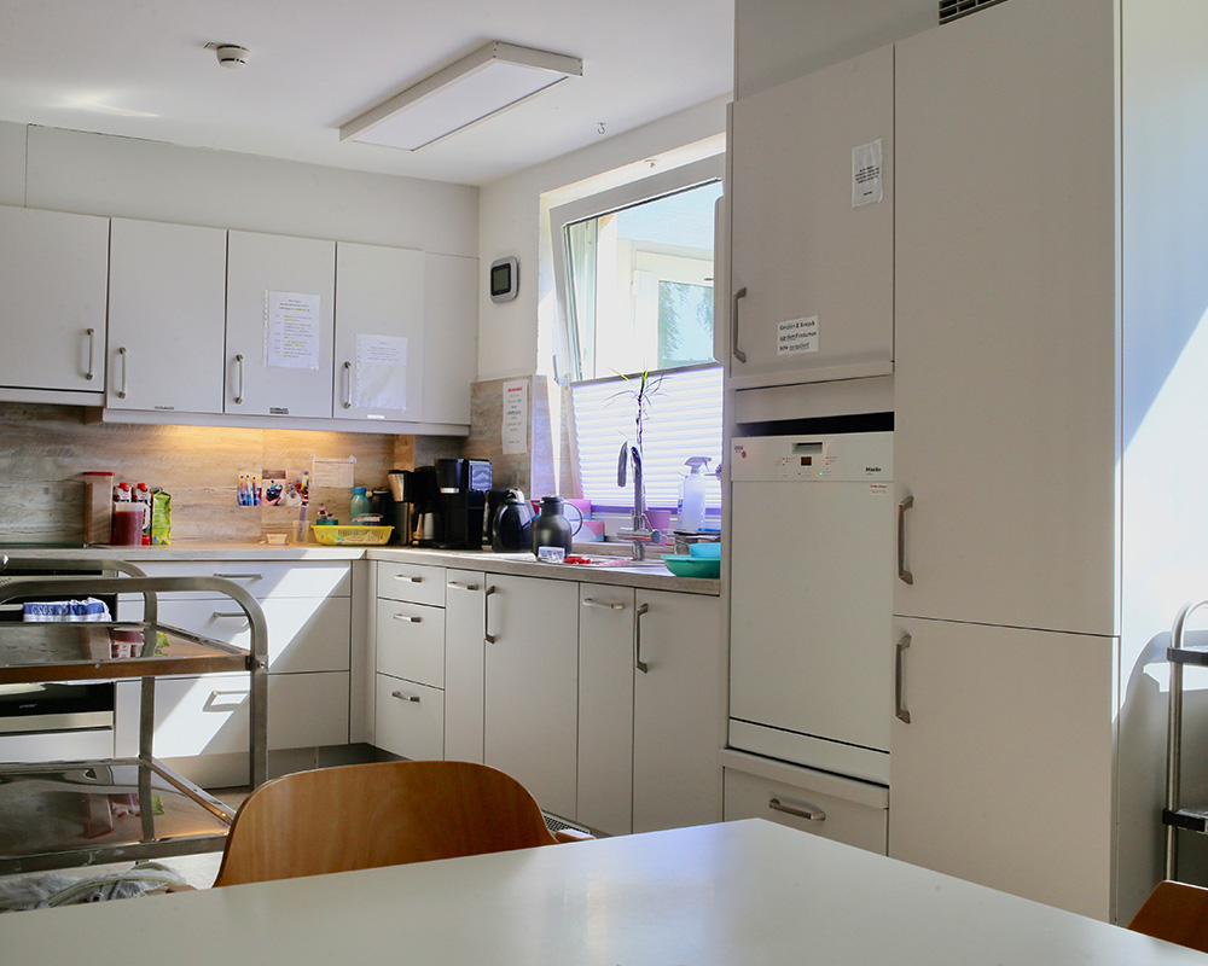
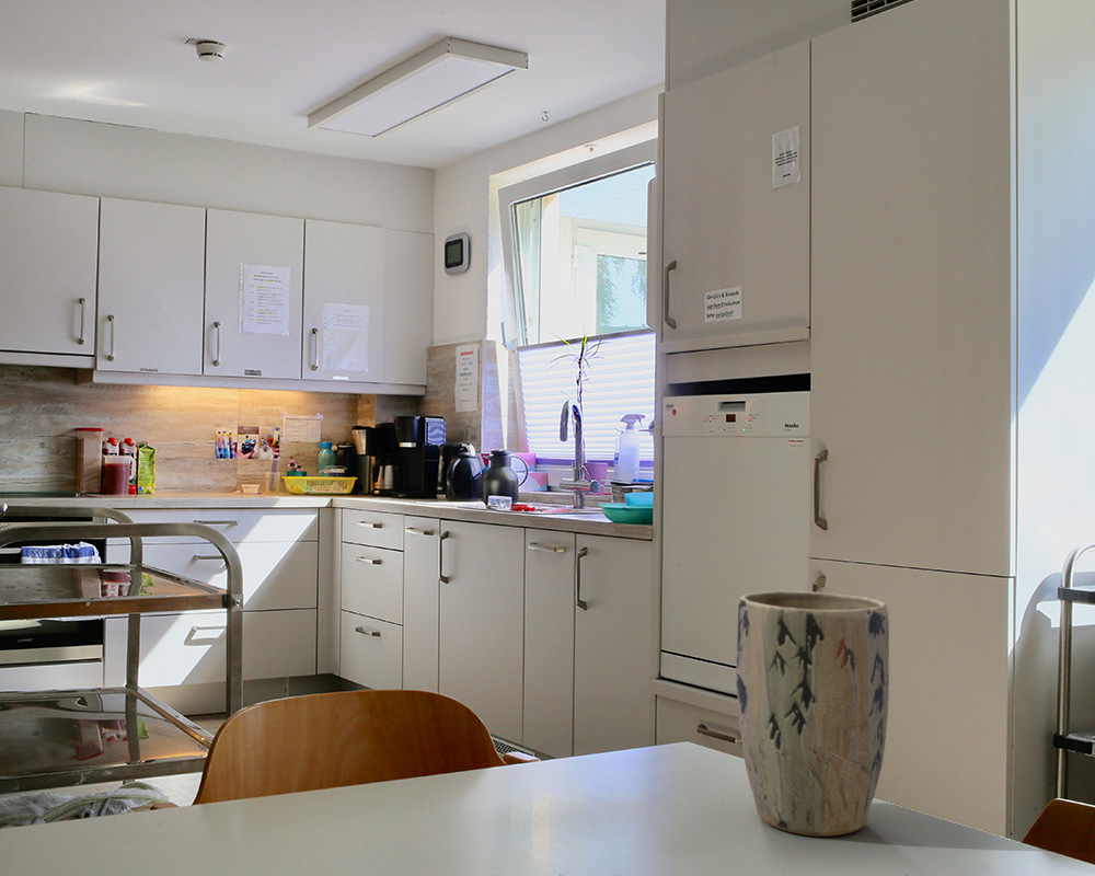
+ plant pot (810, 708)
